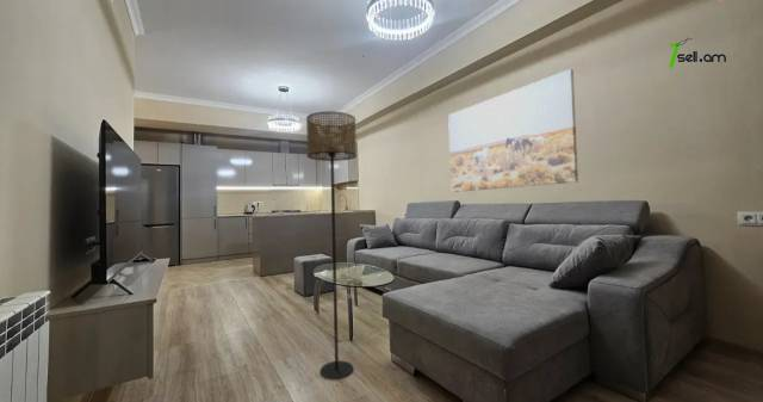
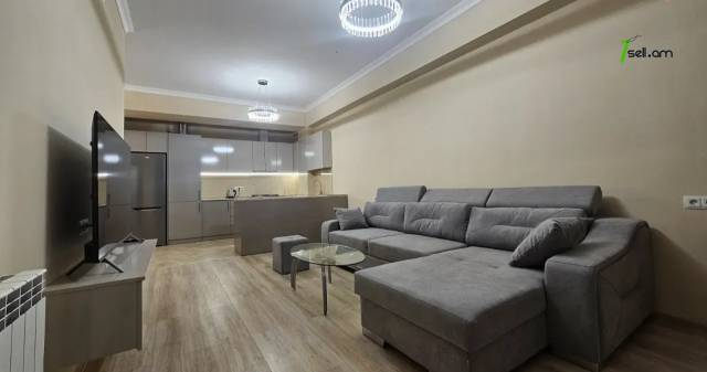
- floor lamp (334, 242)
- wall art (501, 142)
